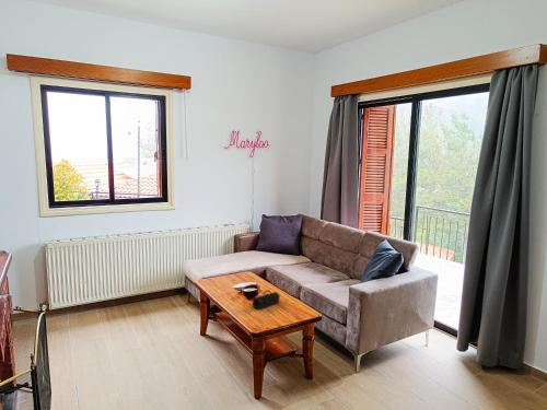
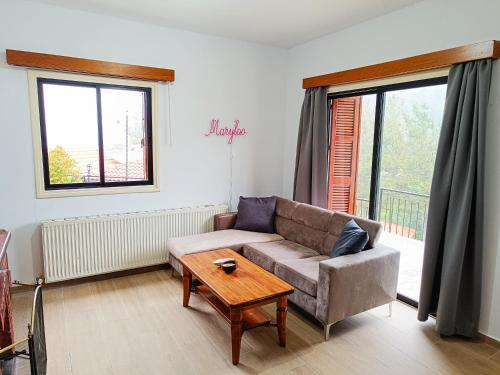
- pencil case (266, 297)
